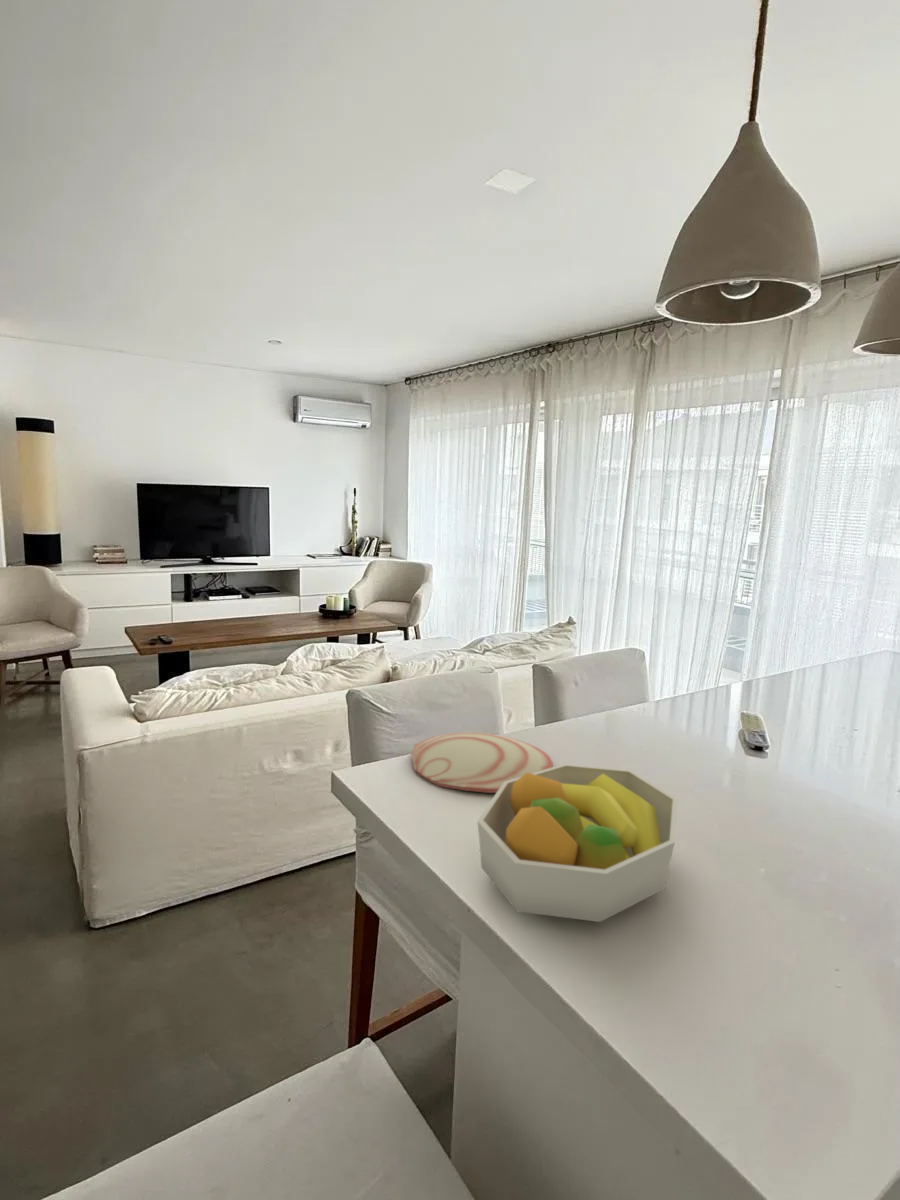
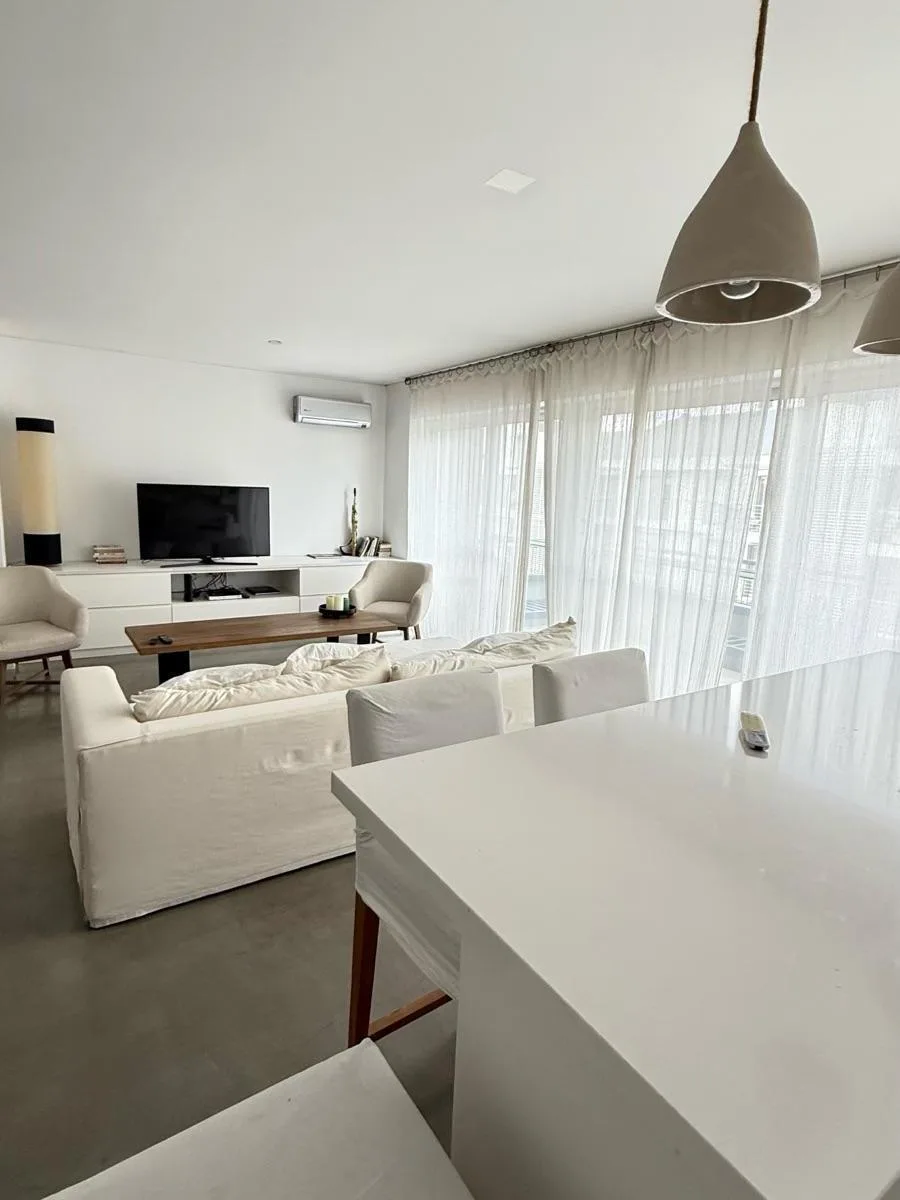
- plate (481, 753)
- fruit bowl (580, 826)
